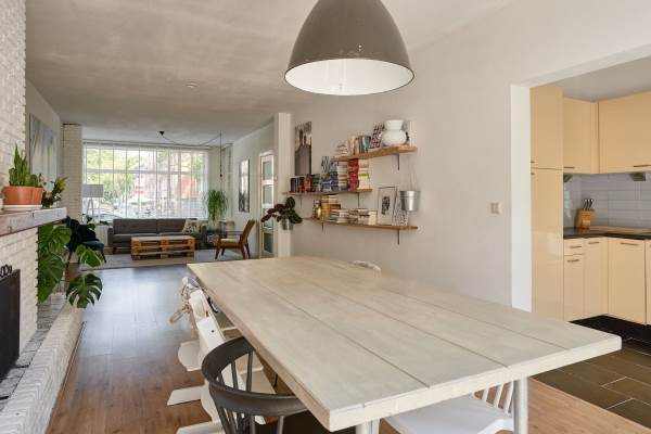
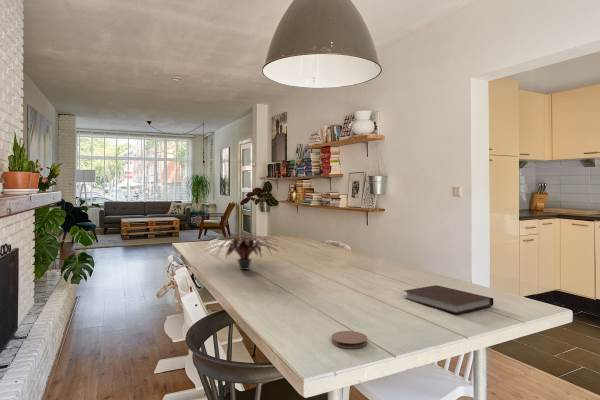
+ plant (244, 253)
+ coaster (349, 339)
+ notebook (446, 297)
